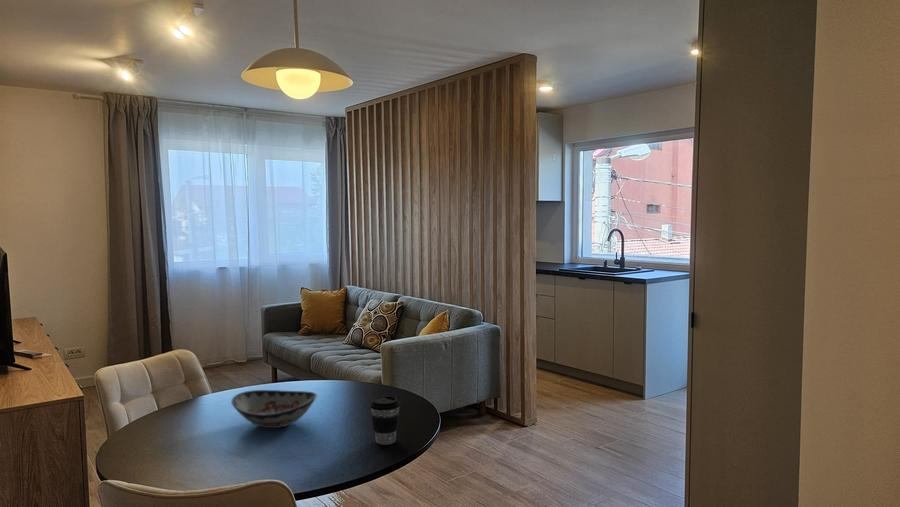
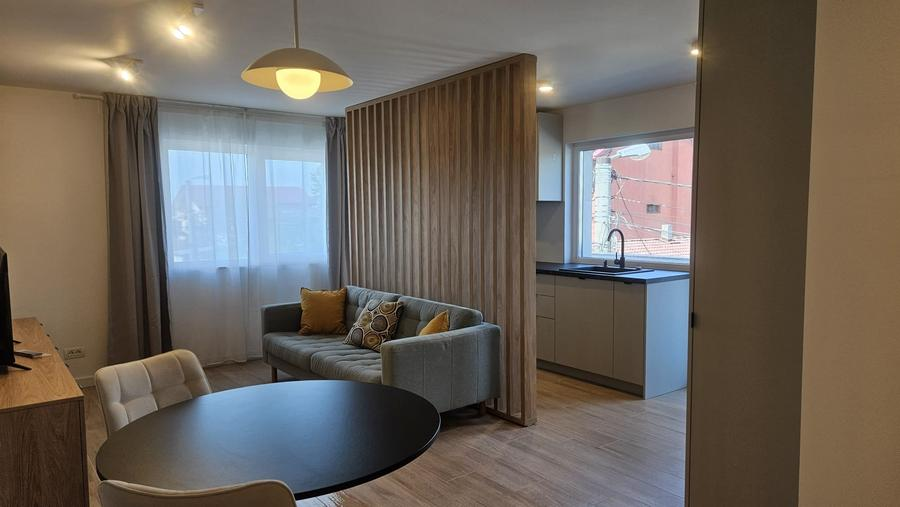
- coffee cup (385, 420)
- decorative bowl (275, 410)
